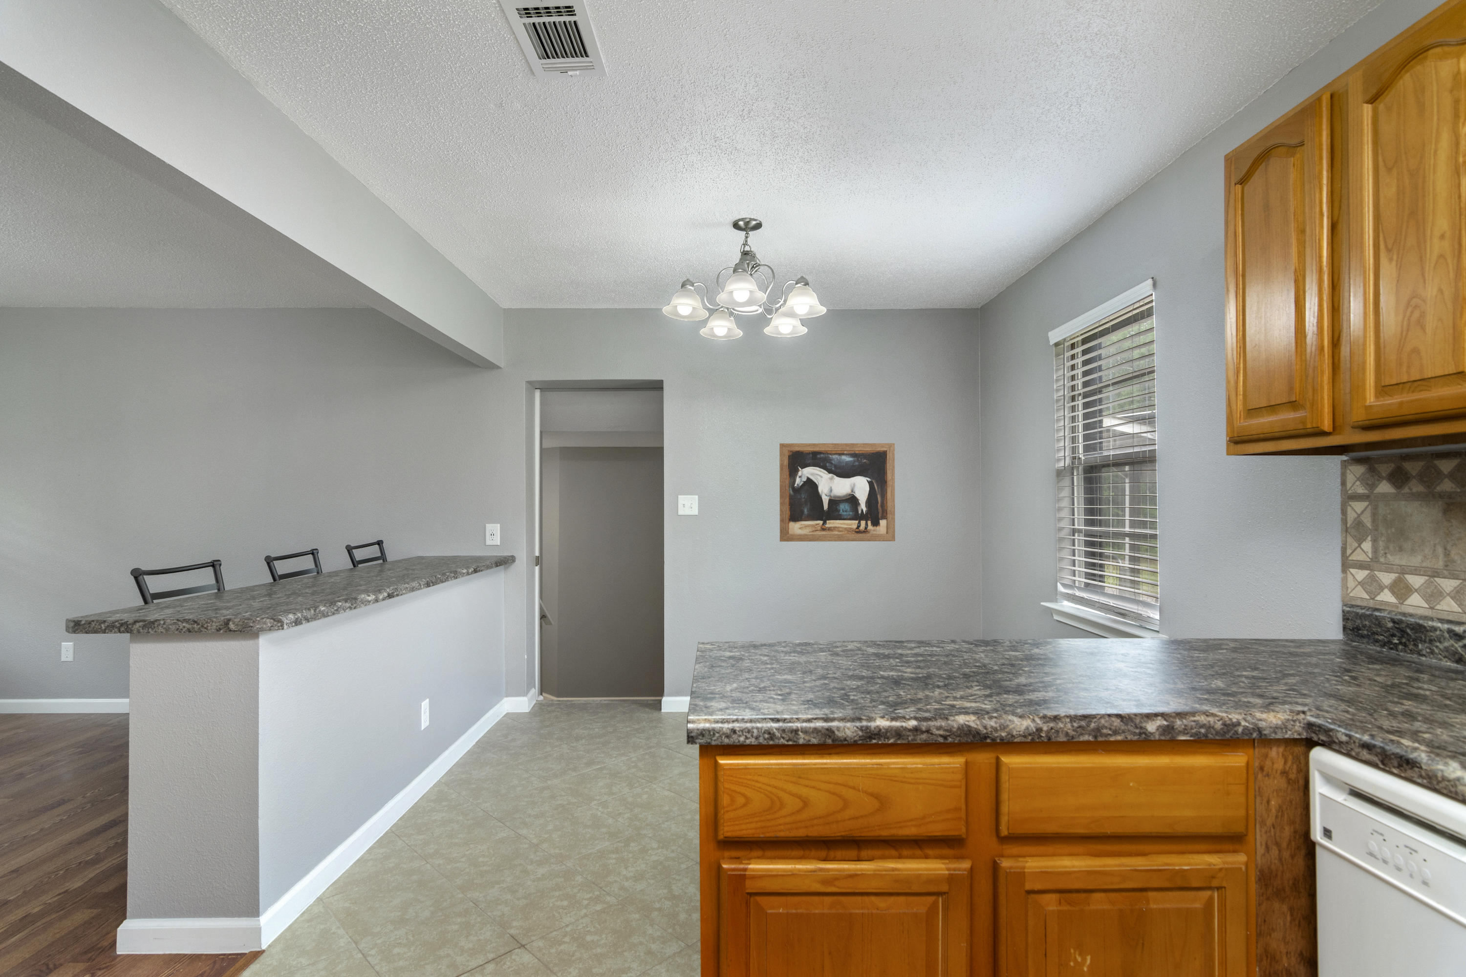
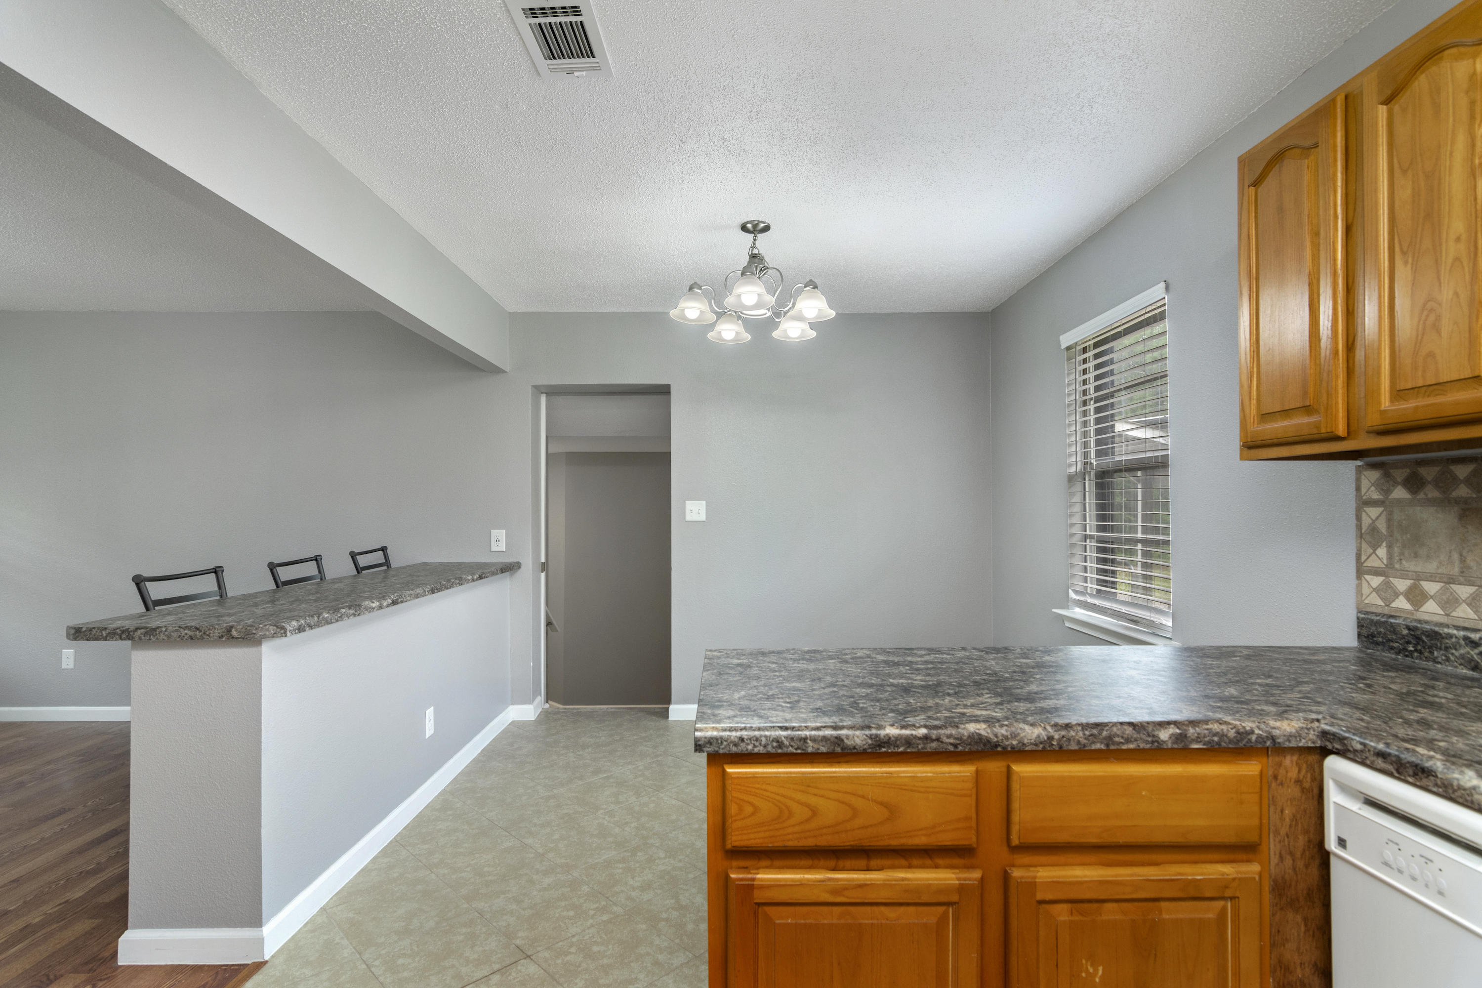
- wall art (837, 492)
